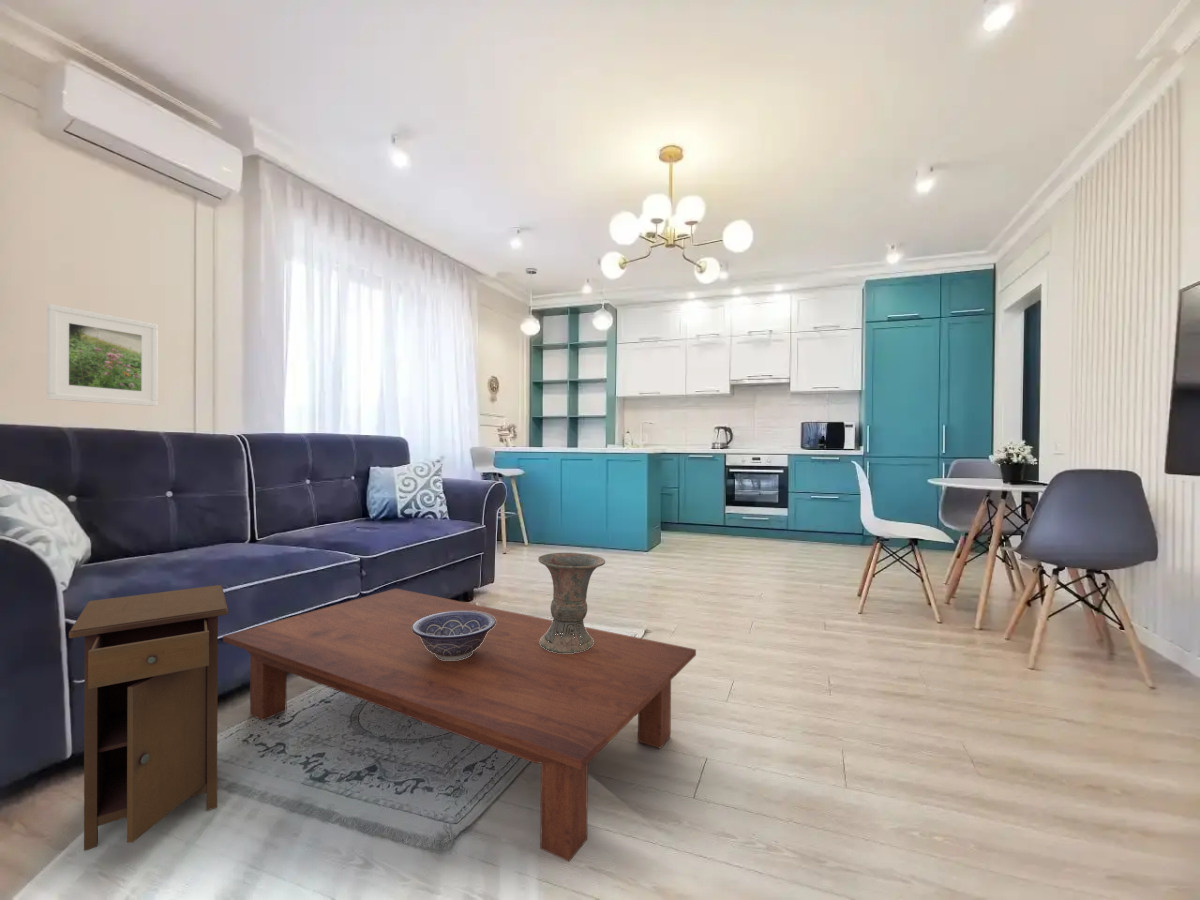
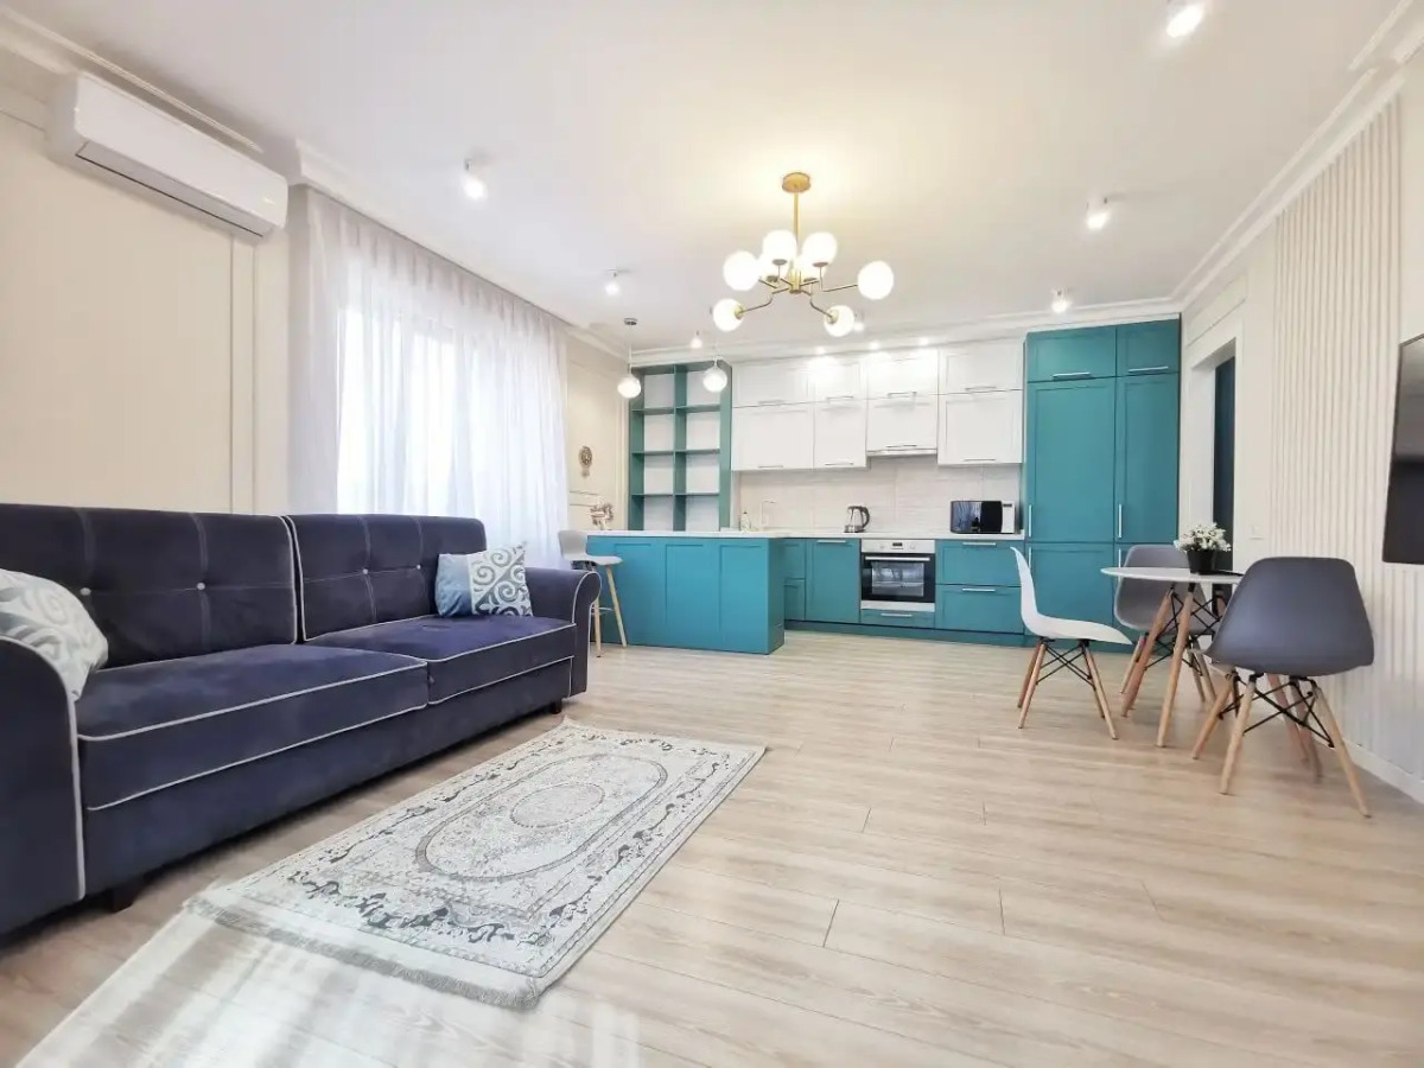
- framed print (106, 358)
- vase (571, 599)
- coffee table (453, 684)
- decorative bowl (454, 637)
- nightstand (154, 713)
